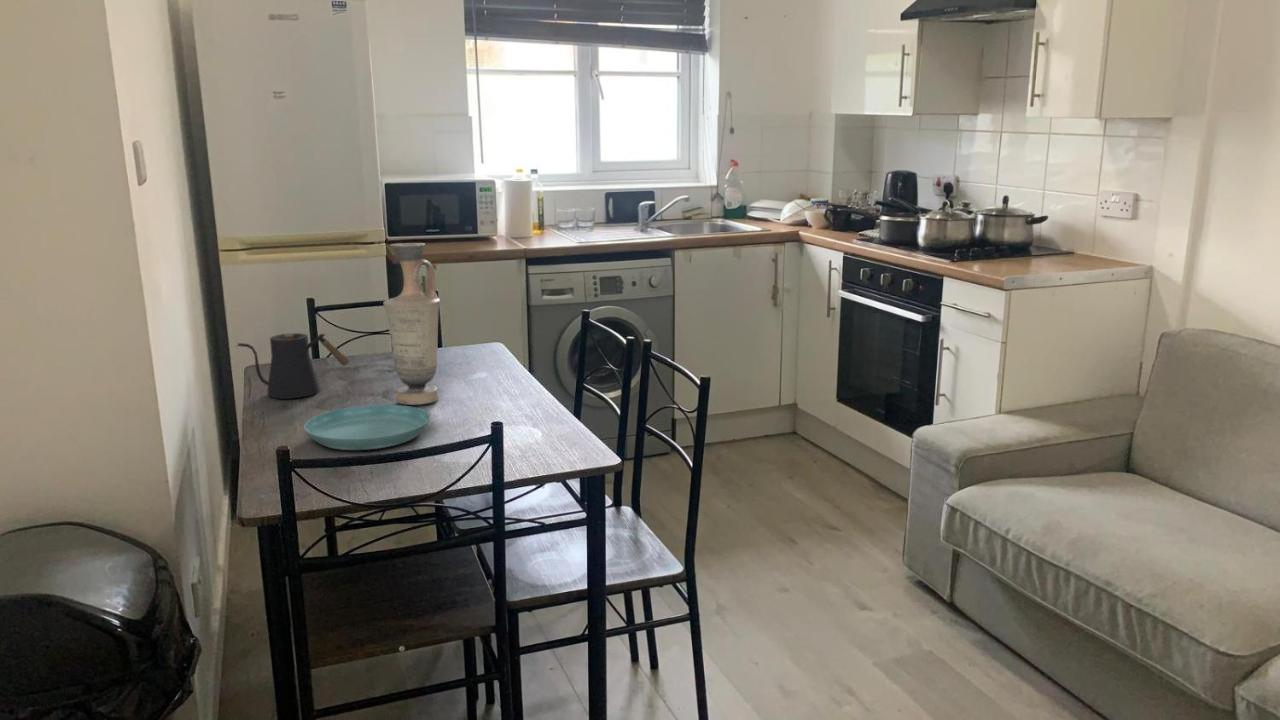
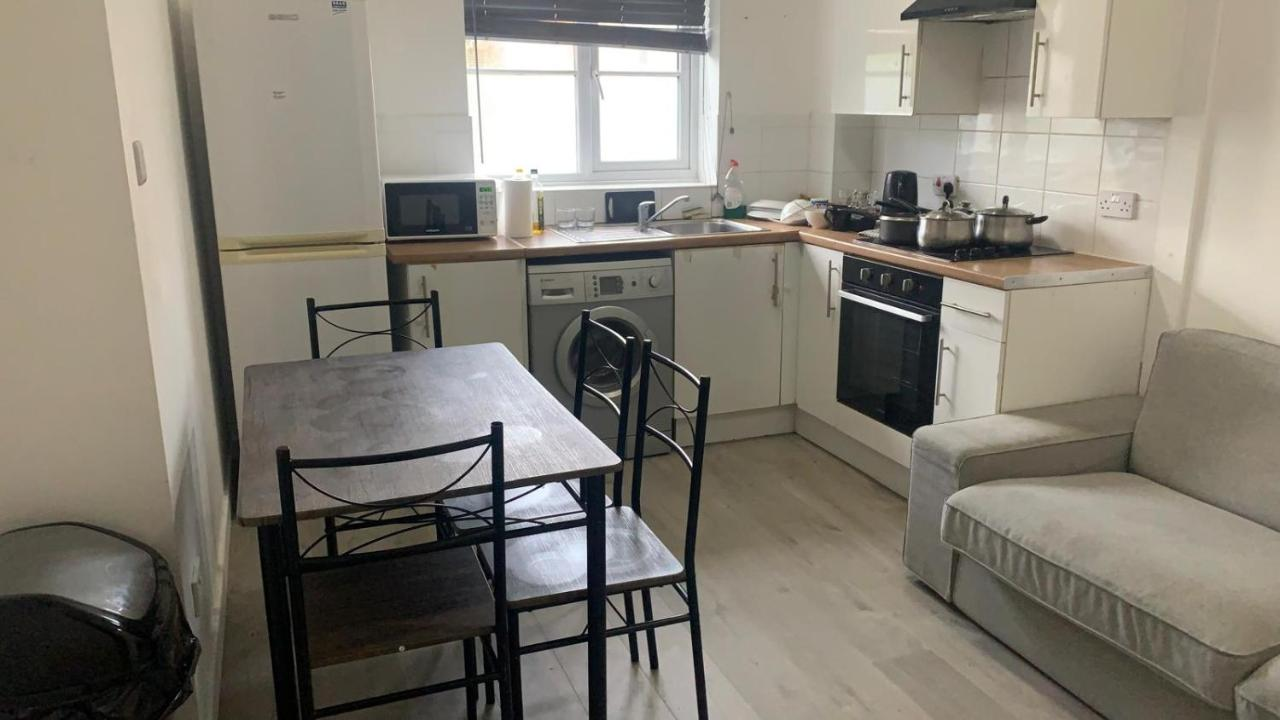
- kettle (294, 363)
- vase (412, 323)
- saucer (368, 427)
